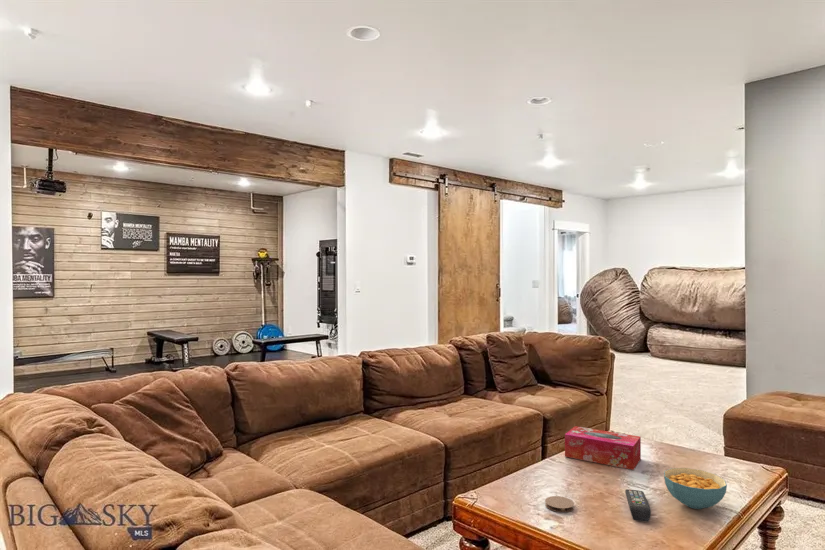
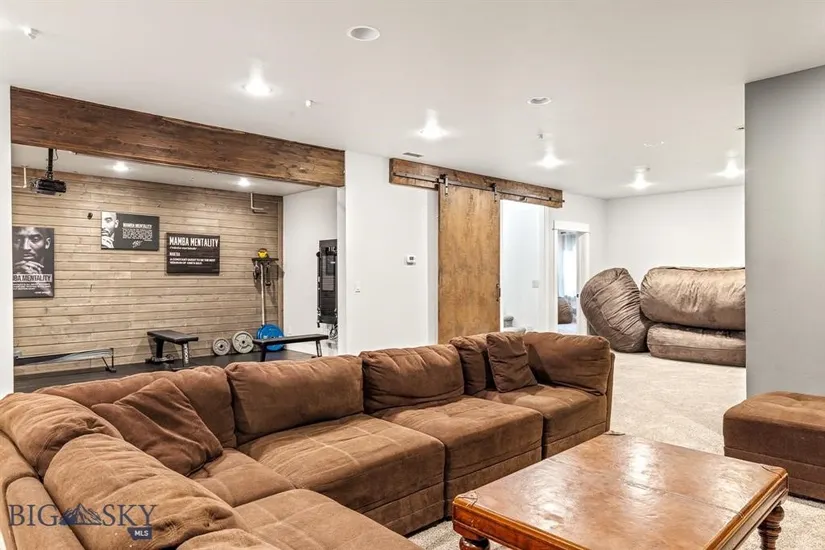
- cereal bowl (694, 491)
- tissue box (602, 446)
- remote control (637, 502)
- coaster (559, 503)
